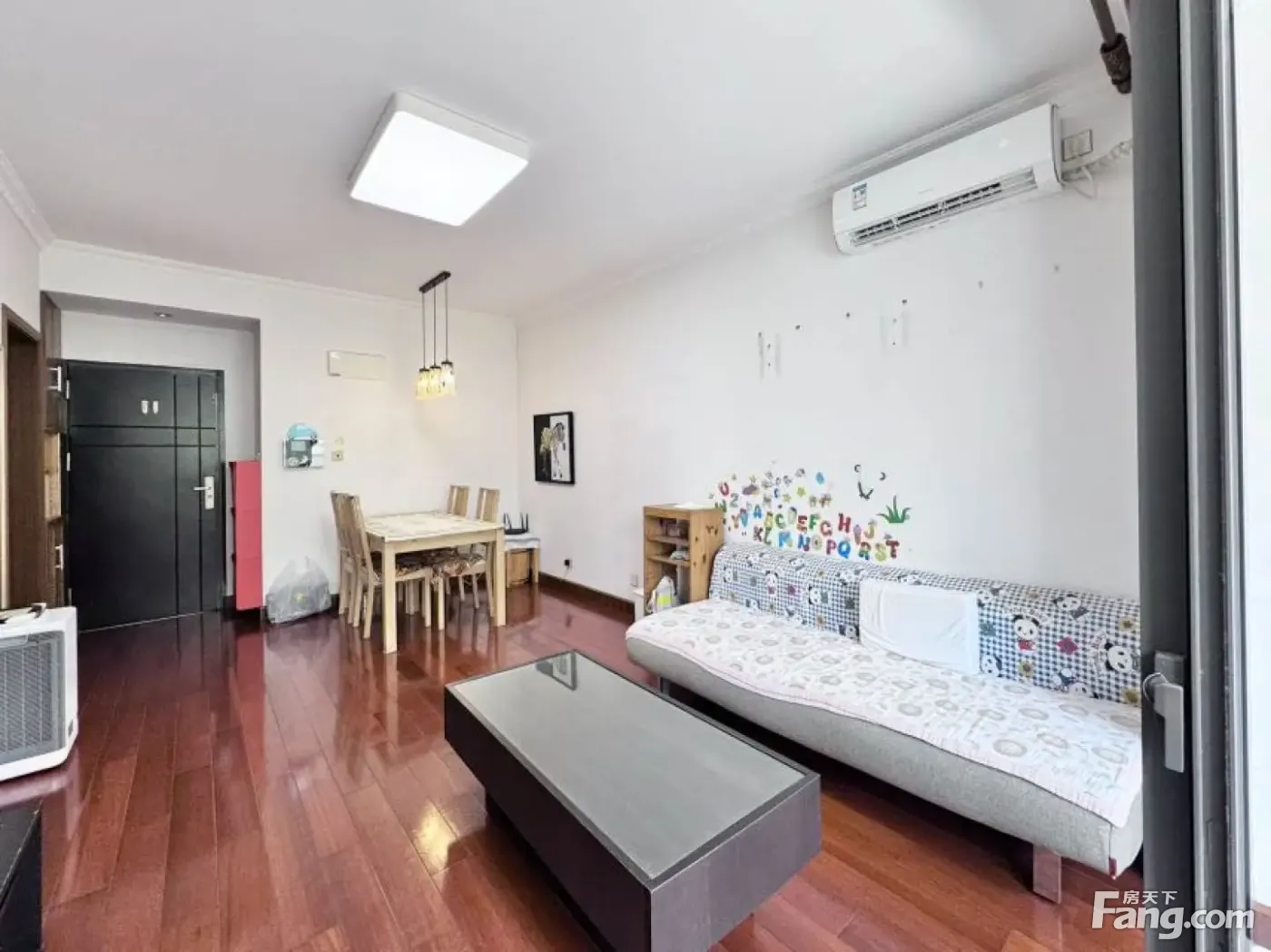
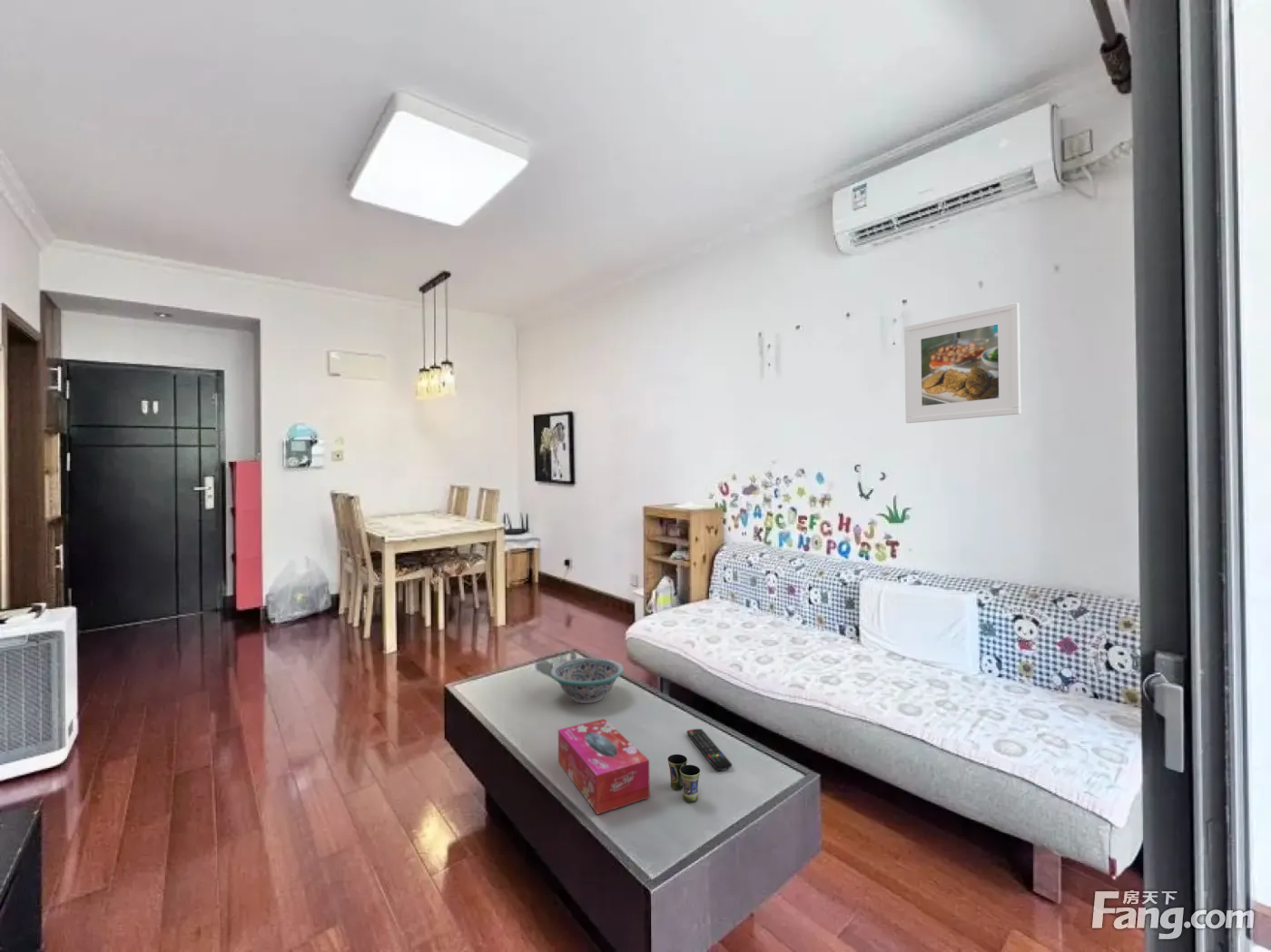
+ cup (684, 778)
+ tissue box (601, 761)
+ decorative bowl (587, 682)
+ remote control (707, 748)
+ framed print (958, 367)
